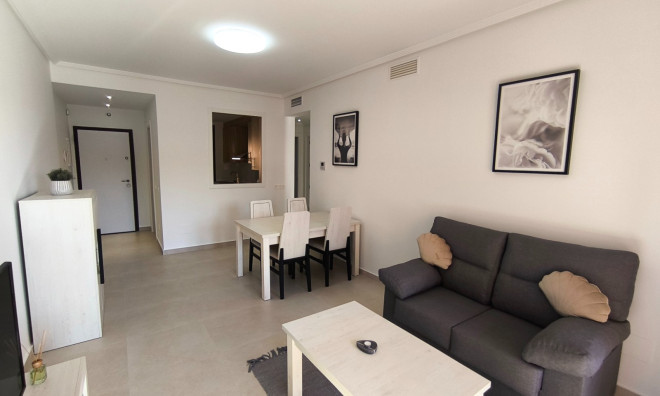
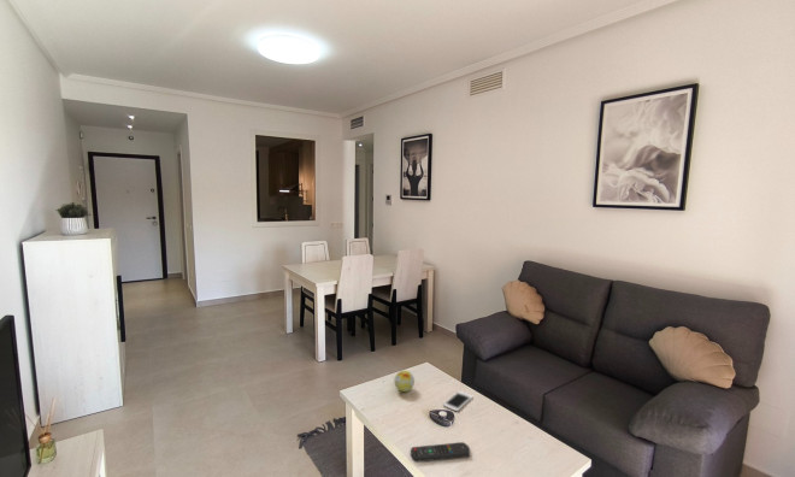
+ decorative ball (404, 381)
+ remote control (440, 452)
+ cell phone (458, 400)
